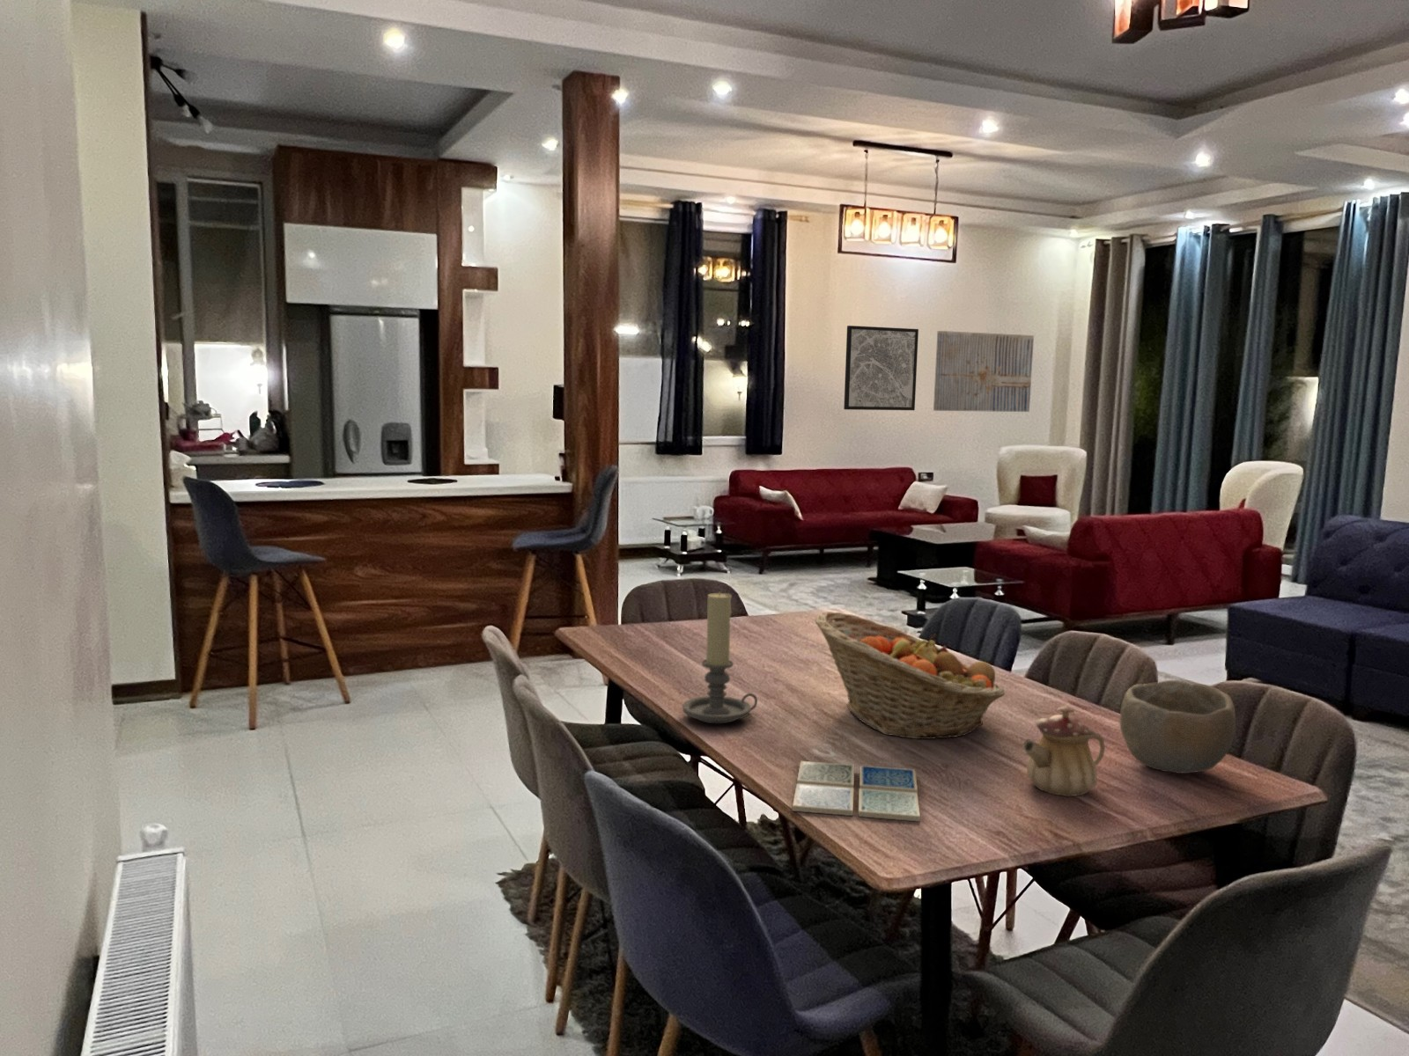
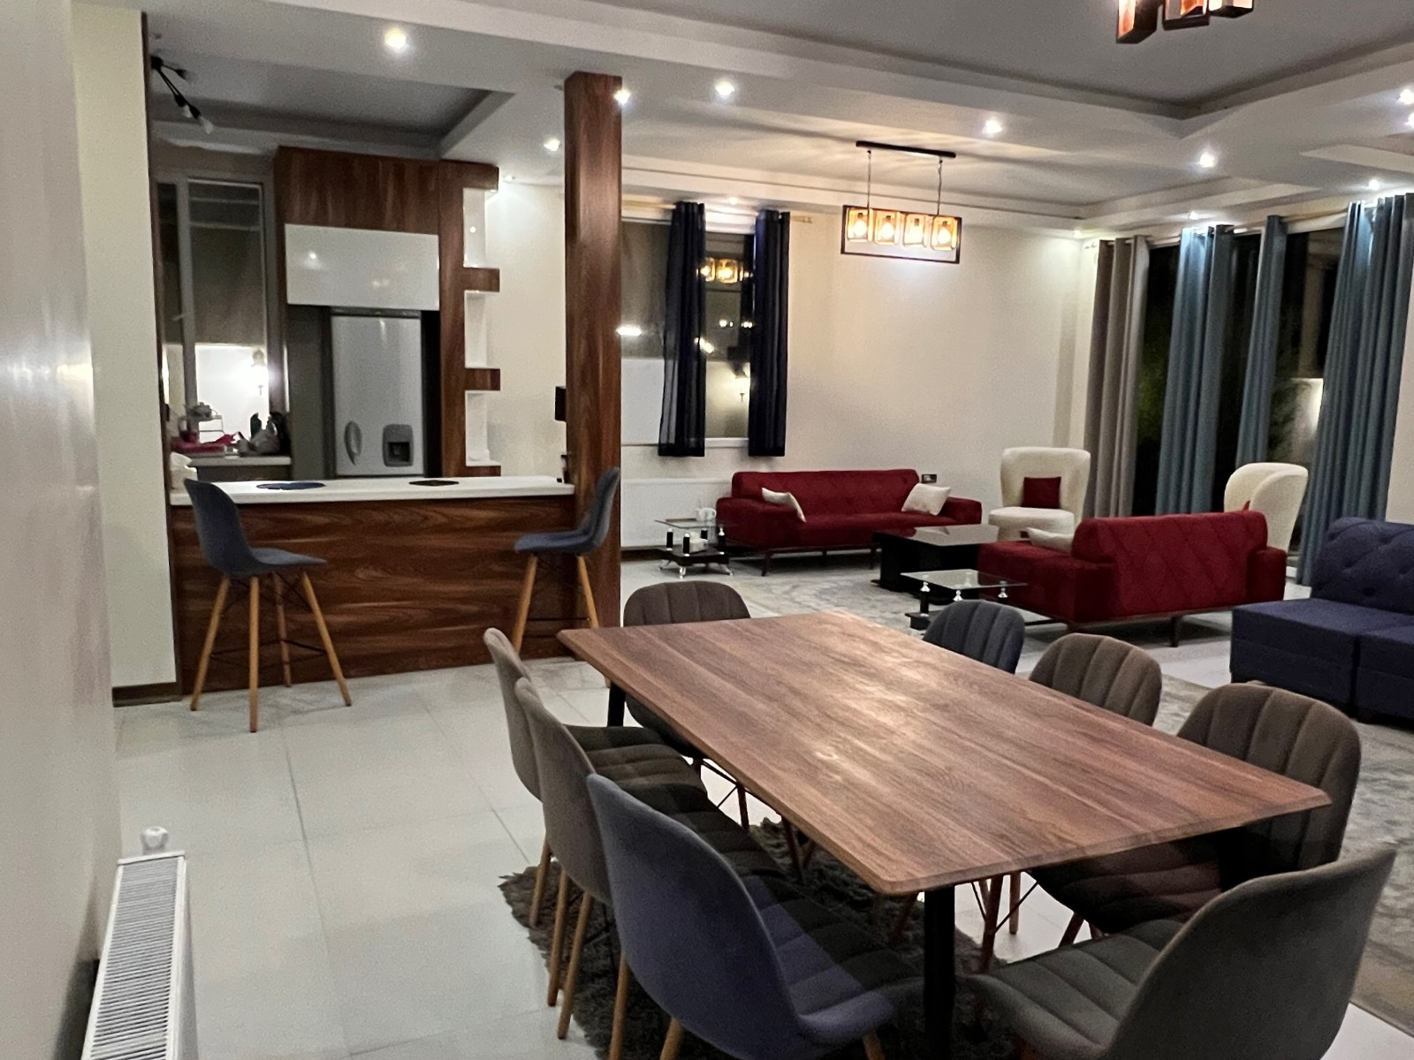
- wall art (882, 368)
- wall art (984, 373)
- teapot (1066, 745)
- drink coaster (859, 789)
- candle holder (723, 653)
- bowl (1176, 729)
- fruit basket (905, 669)
